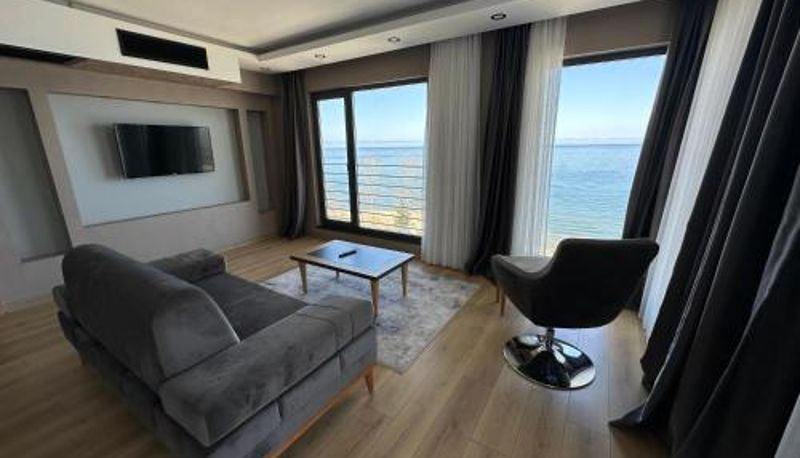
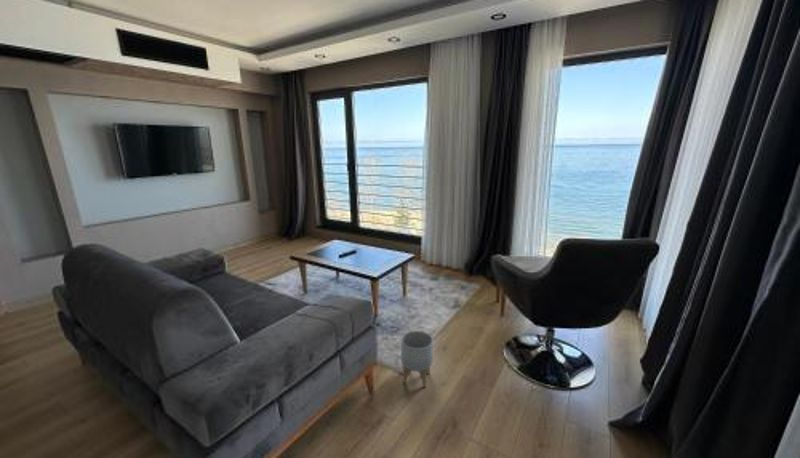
+ planter (416, 358)
